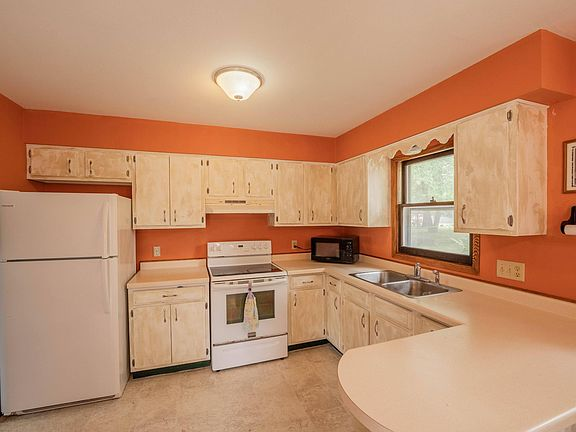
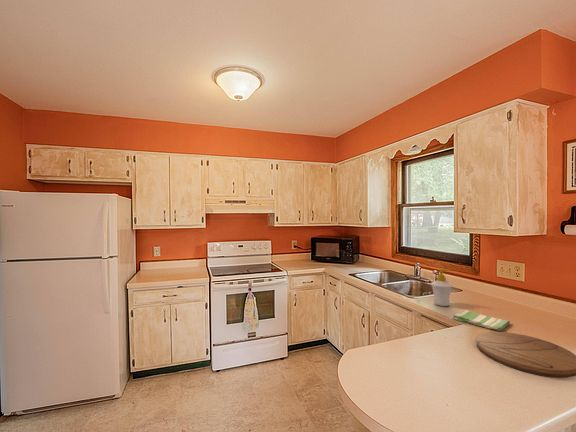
+ dish towel (480, 319)
+ cutting board (524, 351)
+ soap bottle (441, 286)
